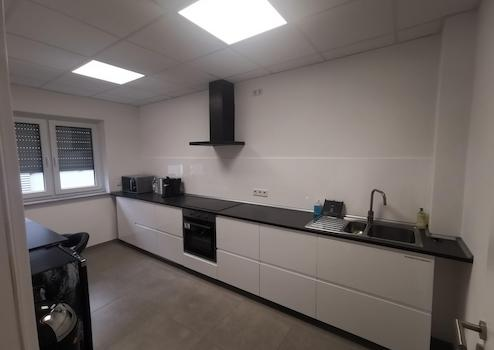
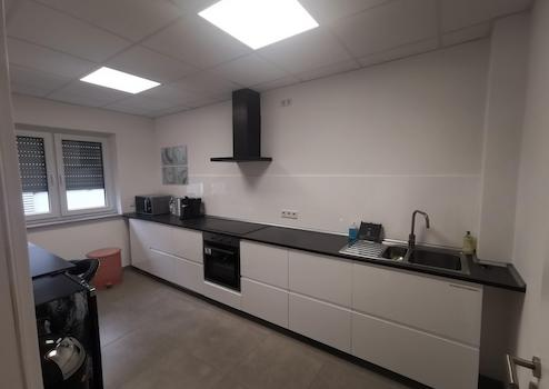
+ wall art (173, 164)
+ trash can (104, 267)
